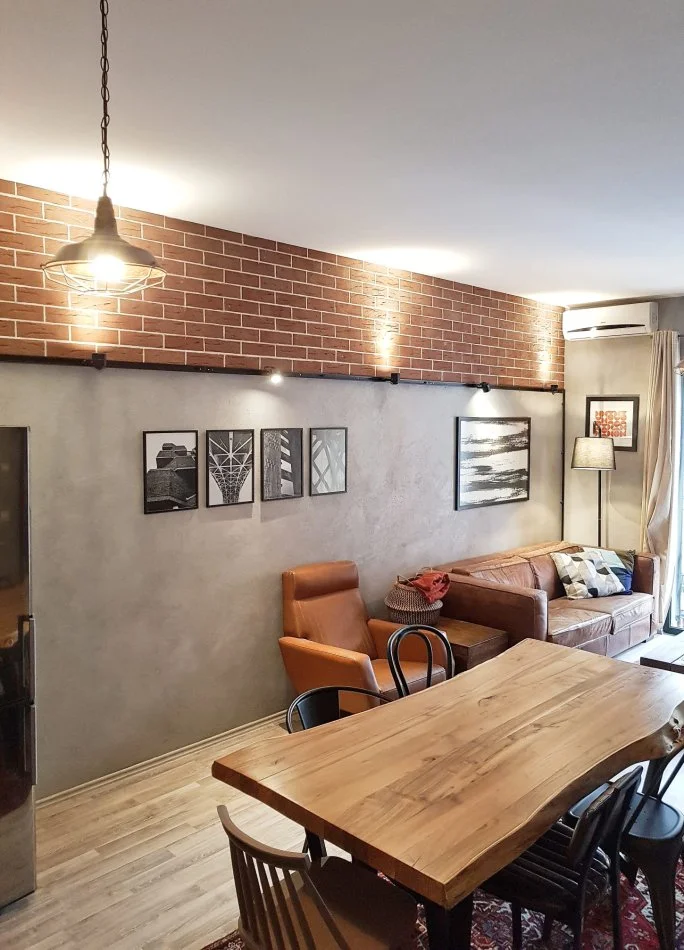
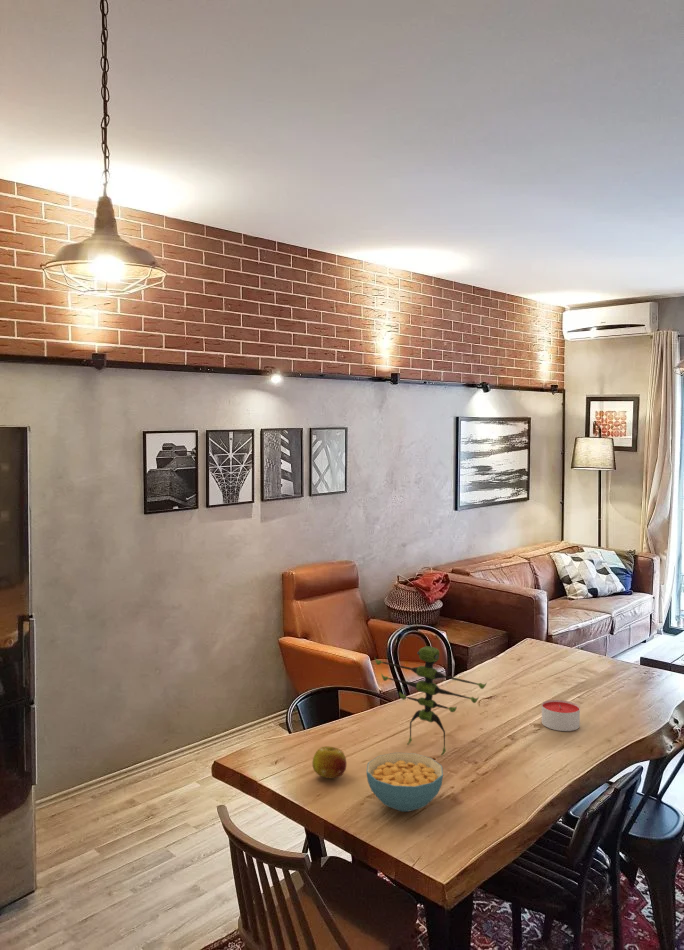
+ plant (427, 698)
+ fruit (329, 762)
+ candle (560, 714)
+ cereal bowl (404, 787)
